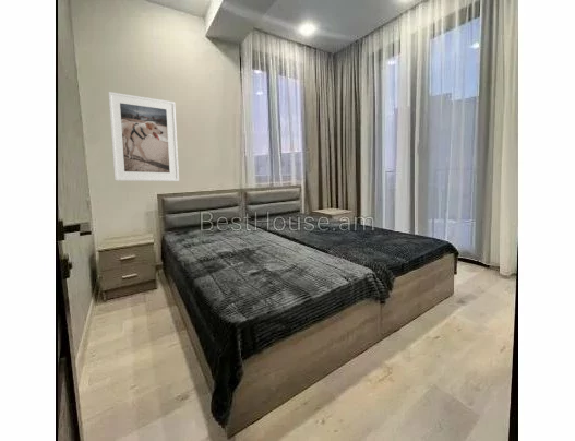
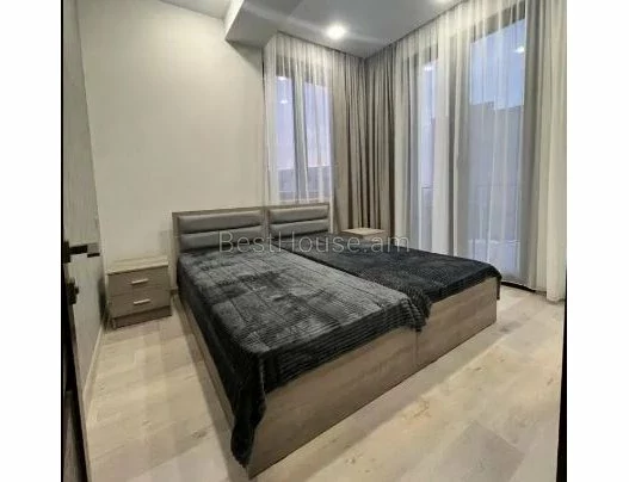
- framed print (145, 139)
